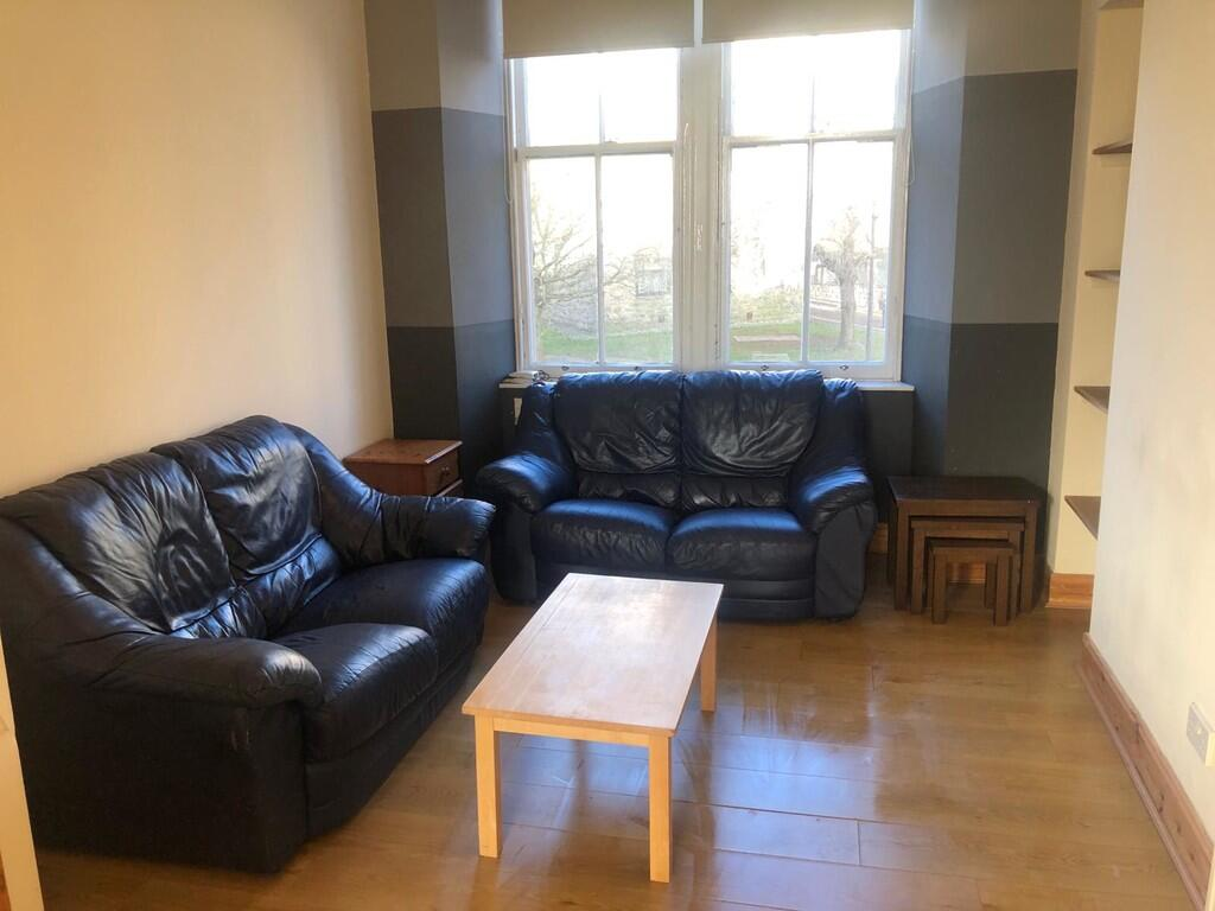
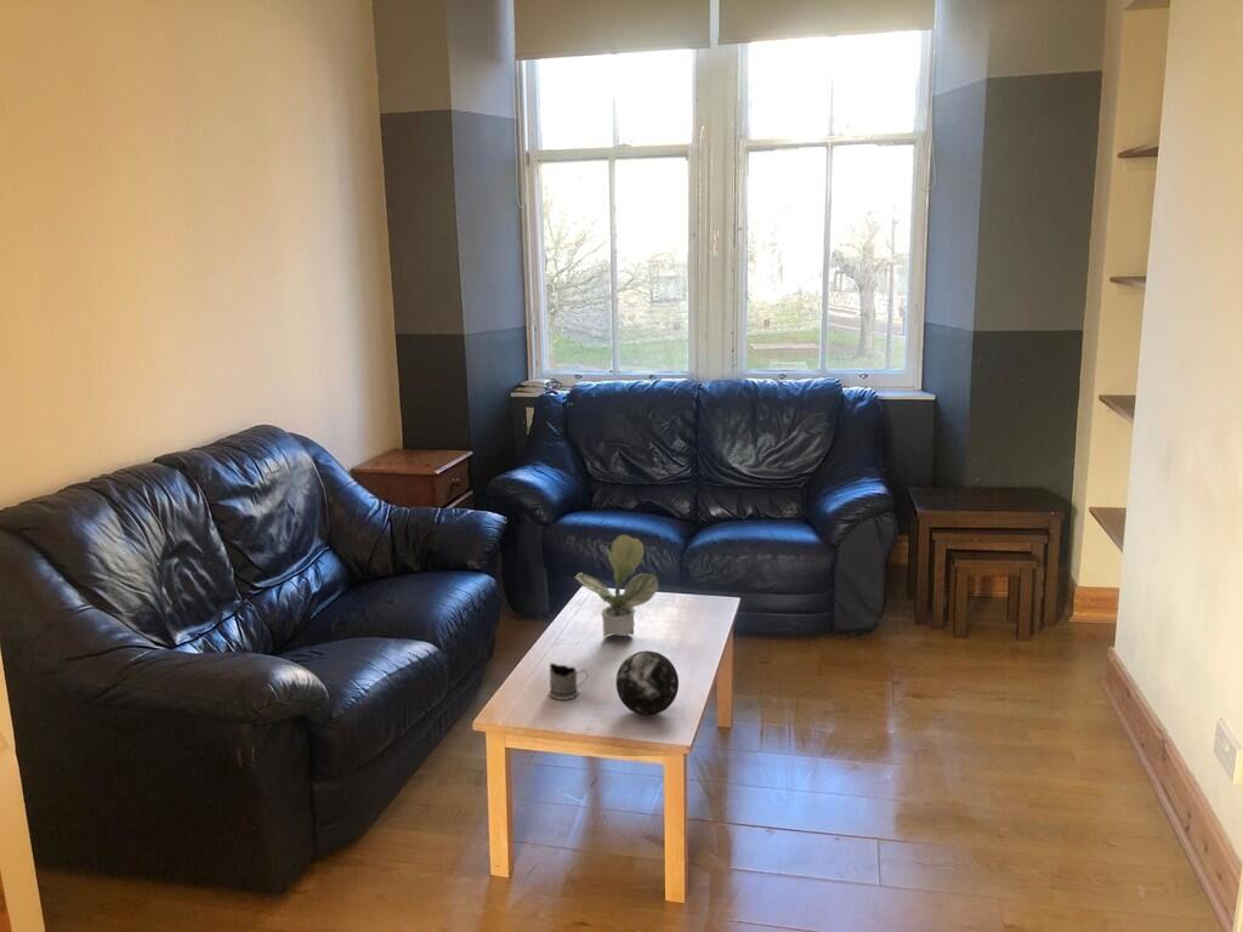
+ potted plant (615, 592)
+ decorative orb (647, 682)
+ tea glass holder (568, 678)
